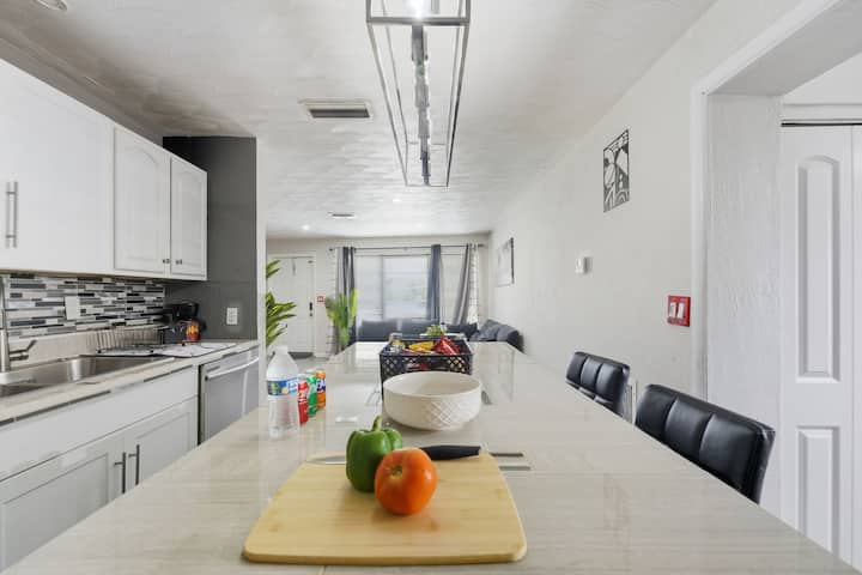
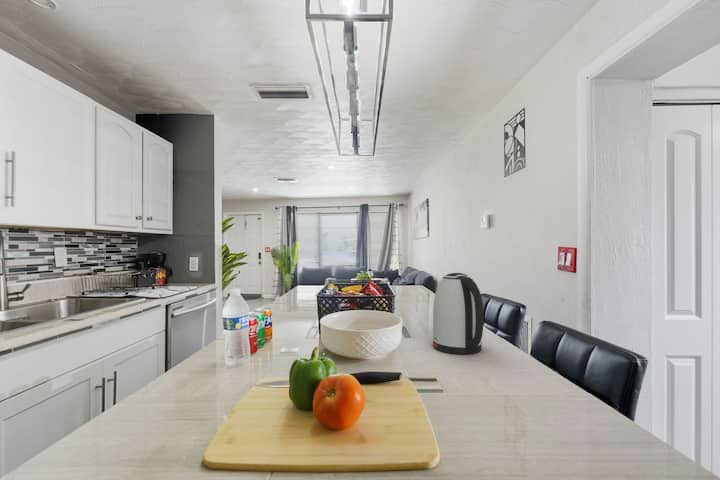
+ kettle (461, 311)
